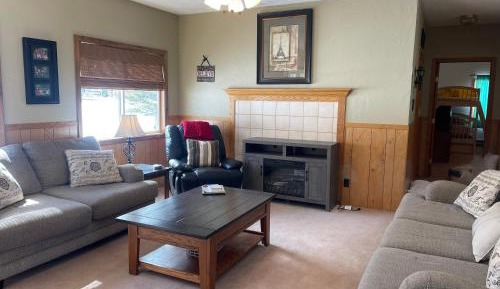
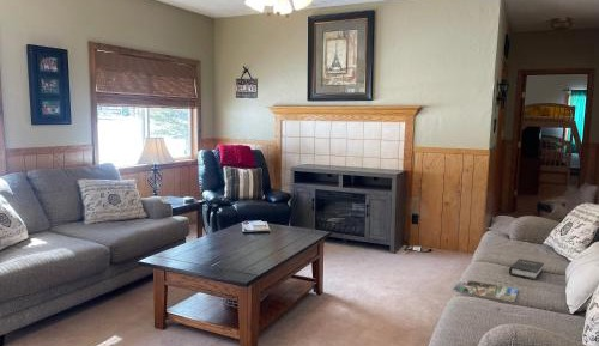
+ magazine (485, 289)
+ hardback book (526, 268)
